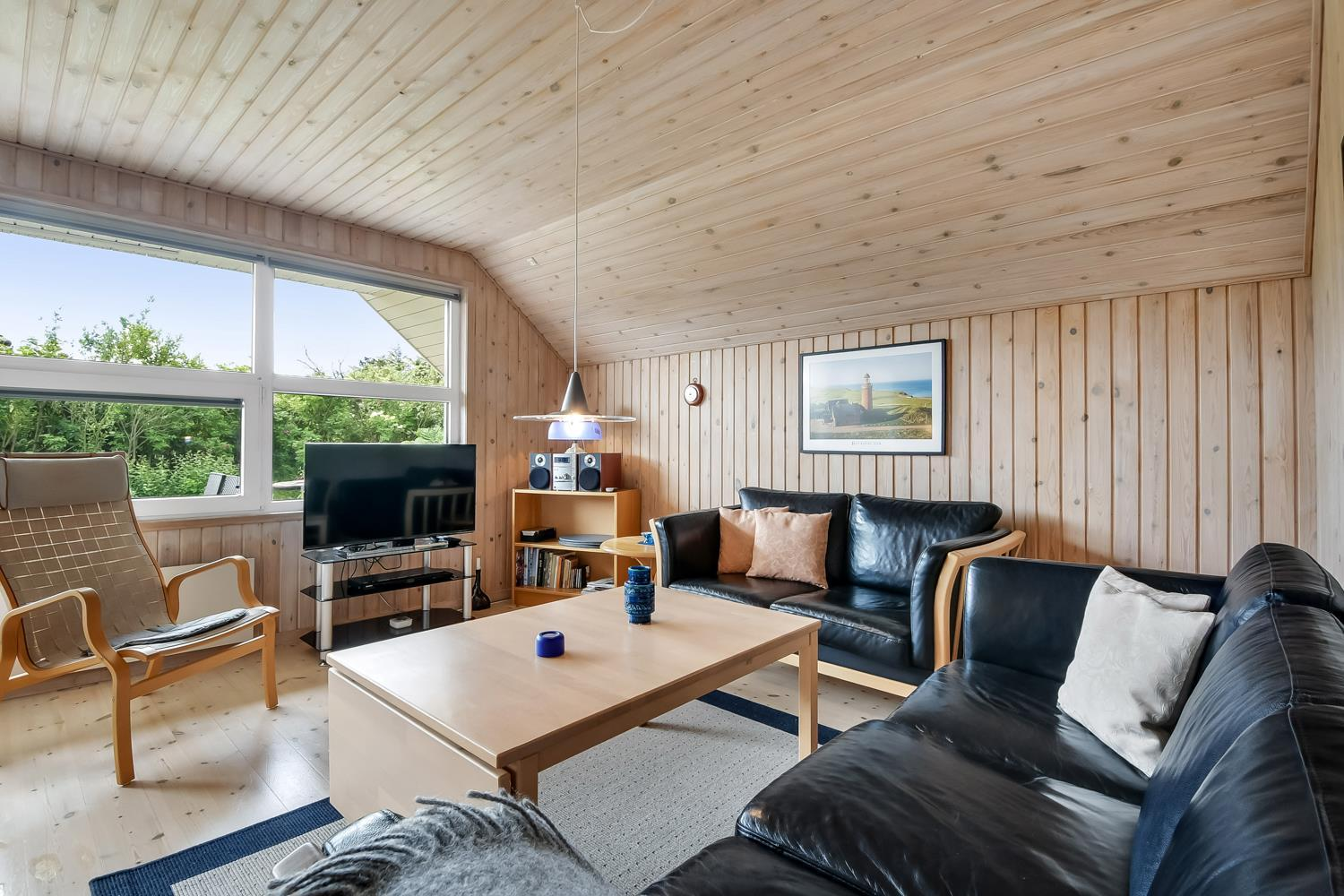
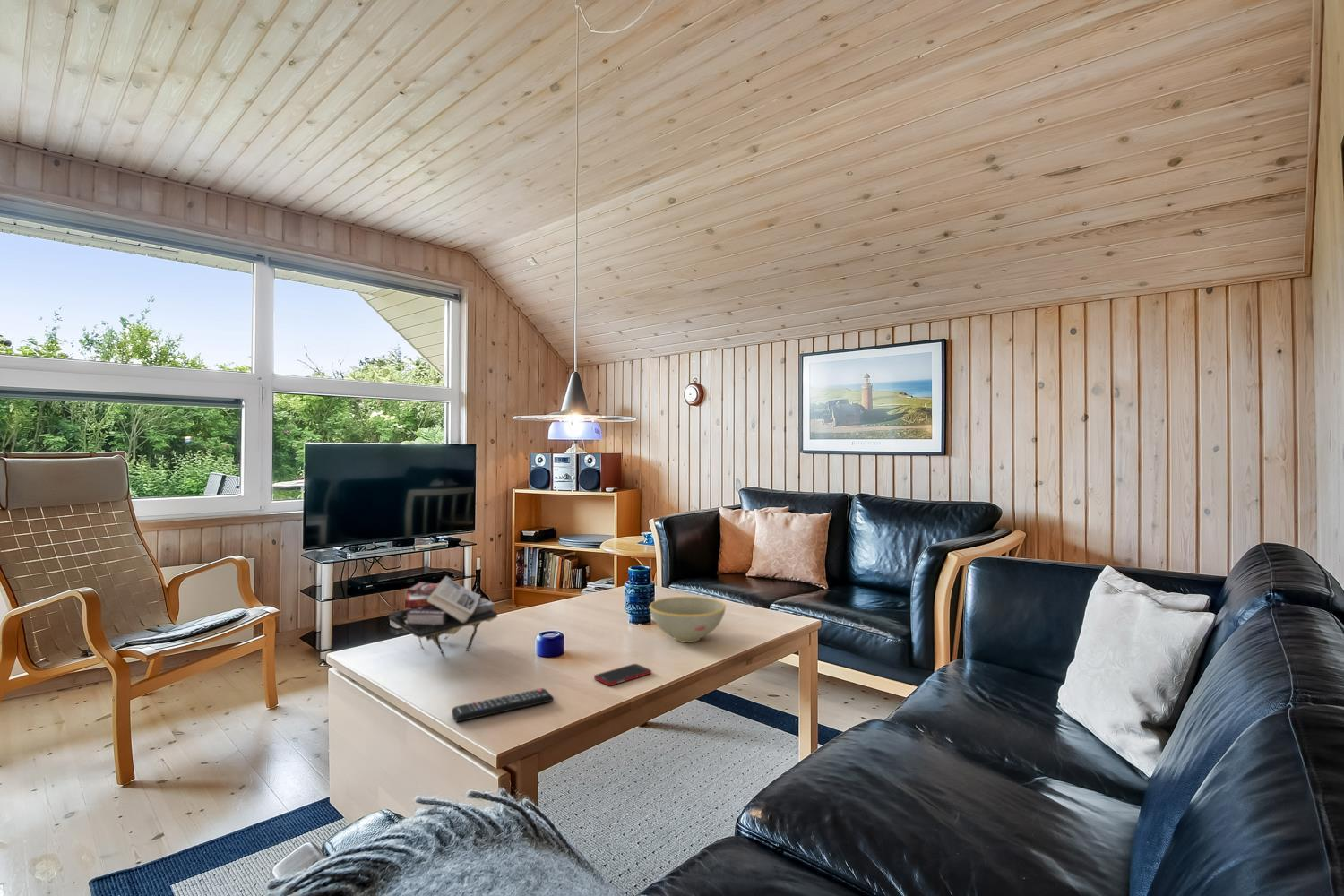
+ bowl (687, 622)
+ remote control (504, 704)
+ magazine (452, 613)
+ cell phone (623, 674)
